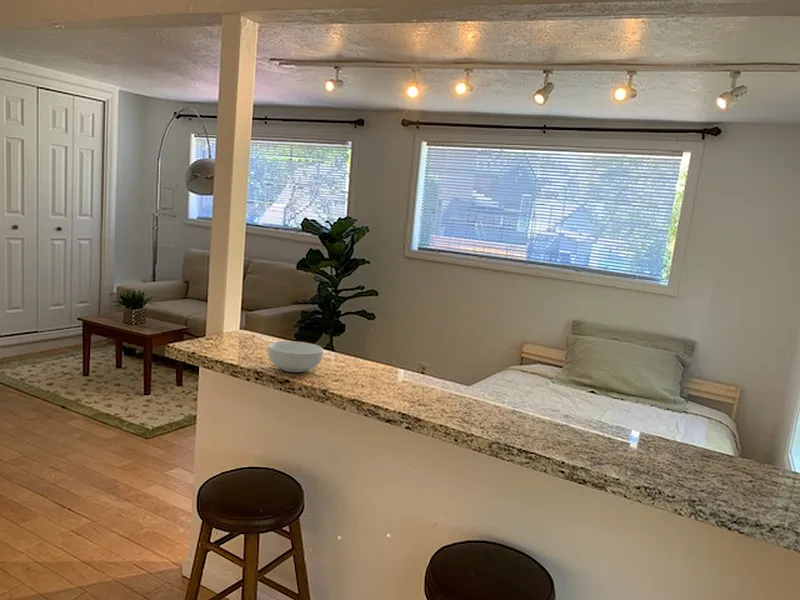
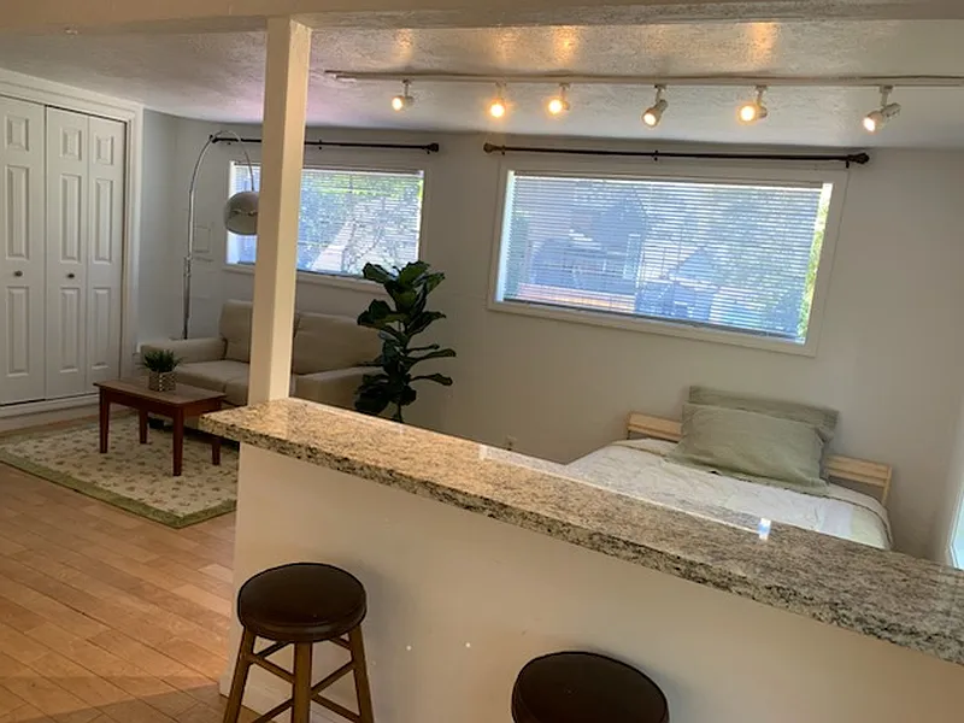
- cereal bowl (295, 357)
